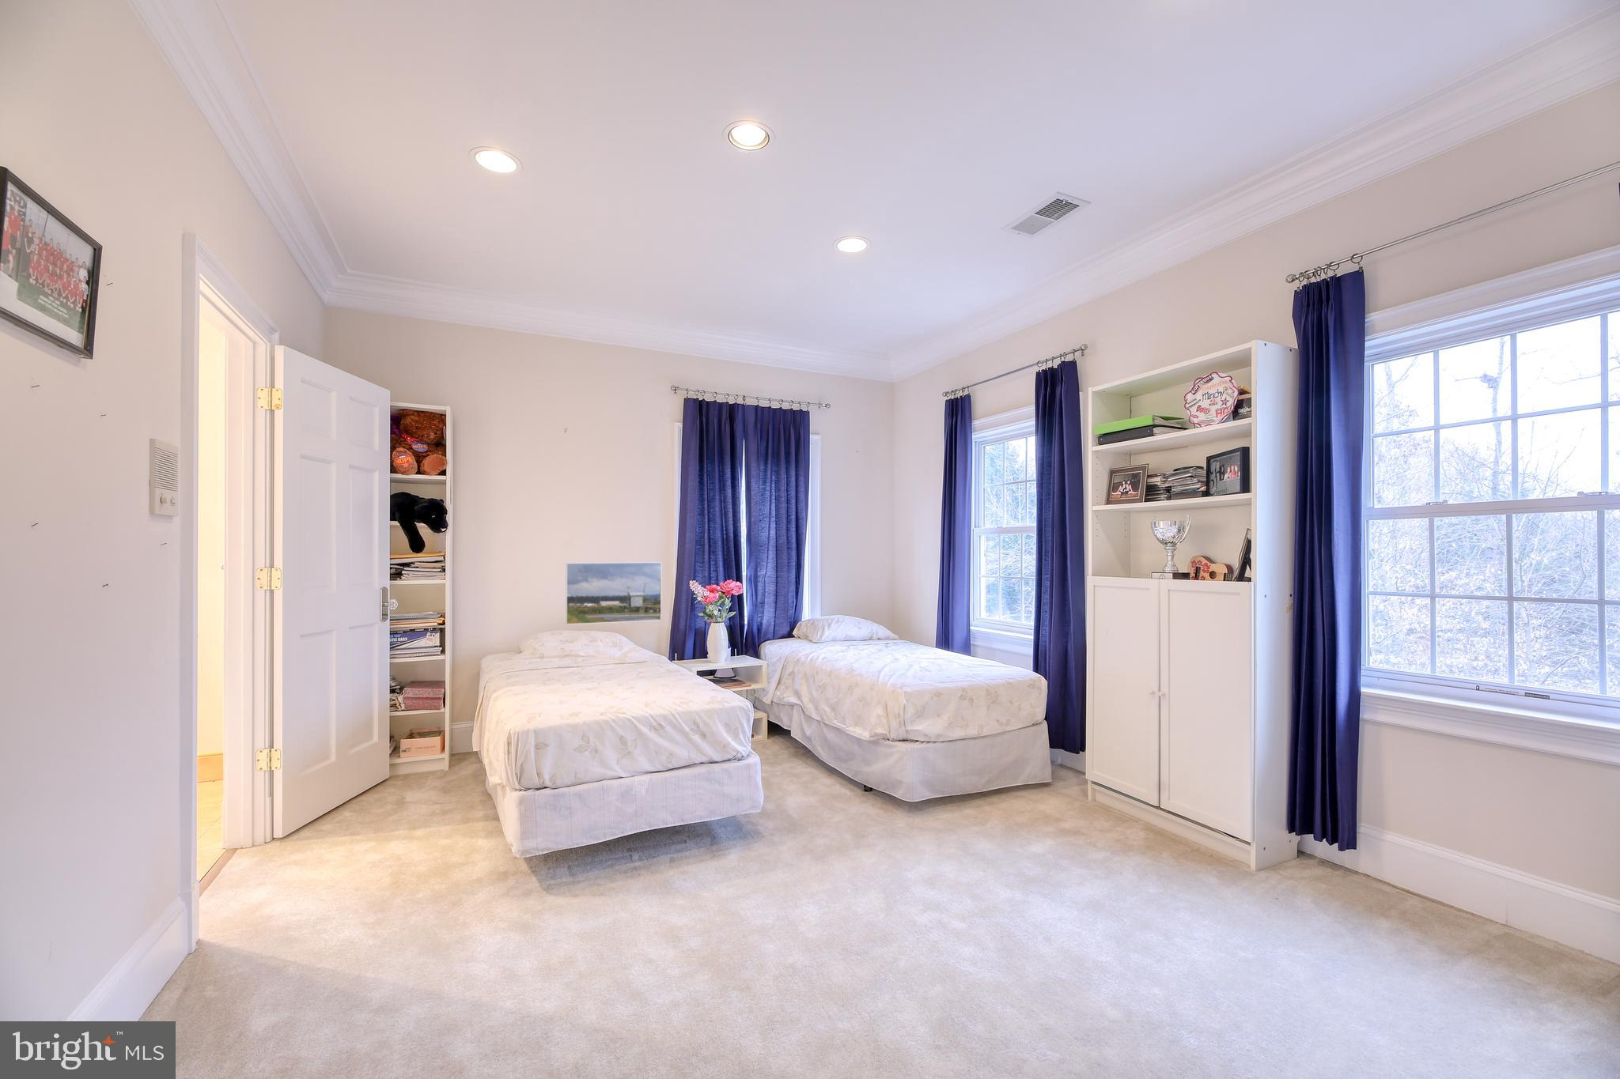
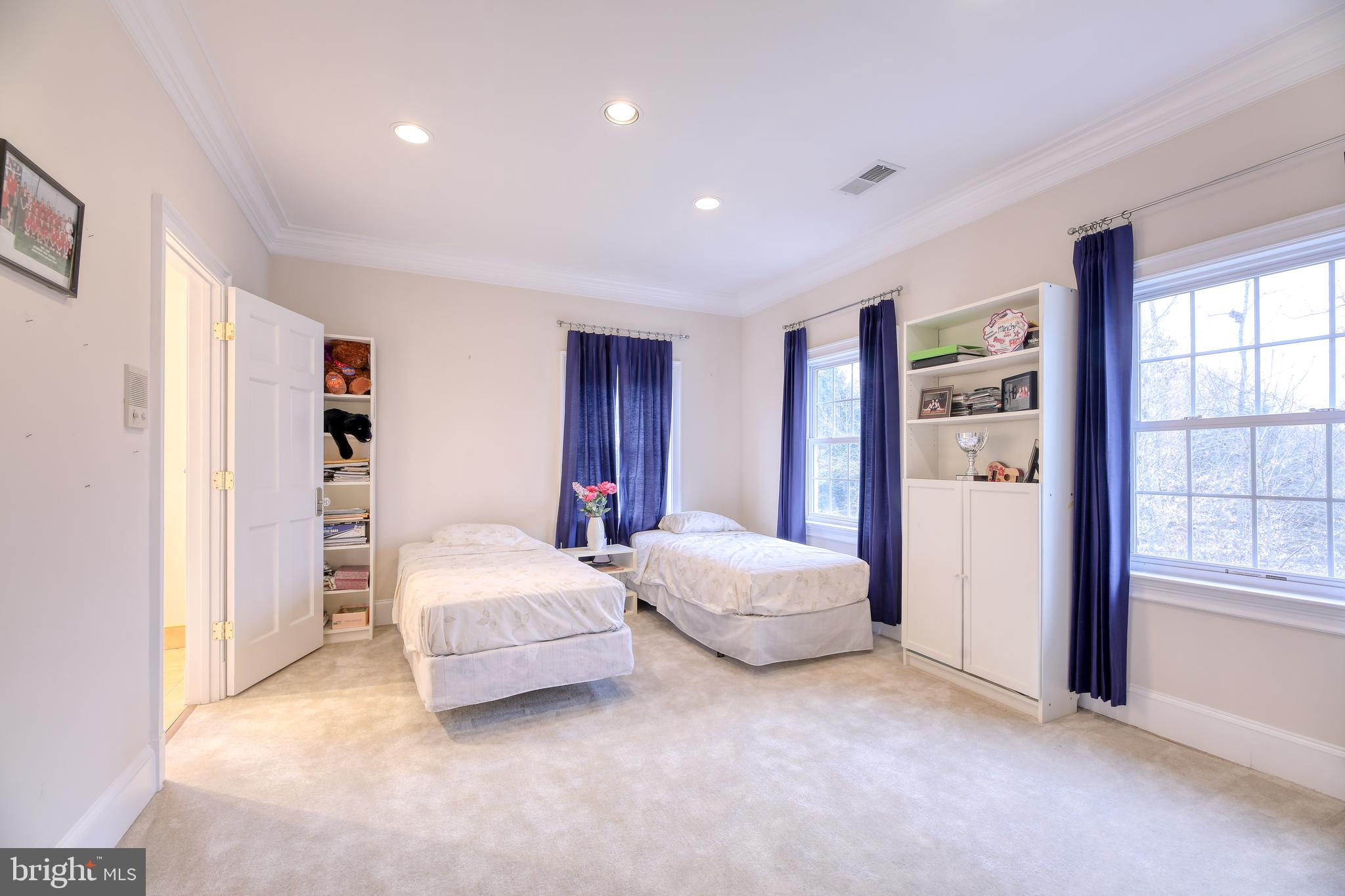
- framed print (614, 592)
